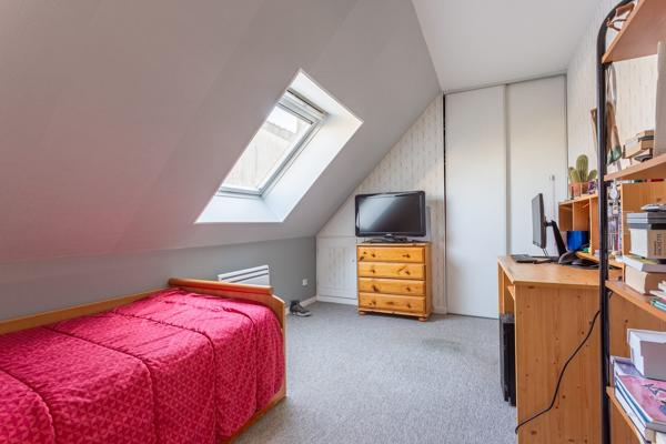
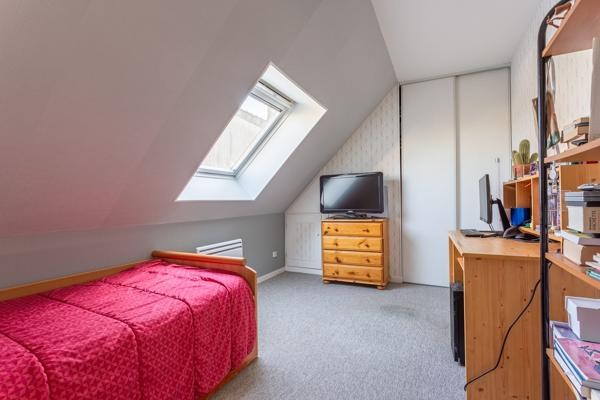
- sneaker (299, 306)
